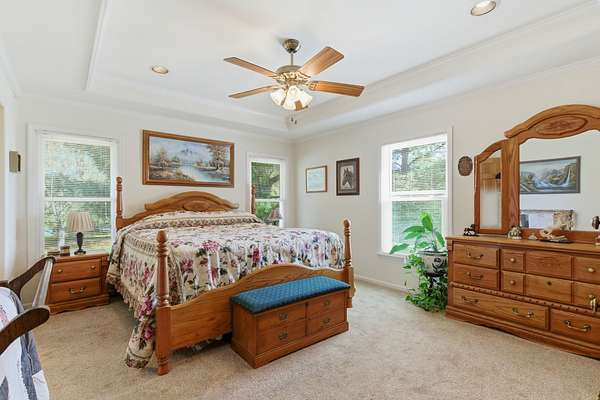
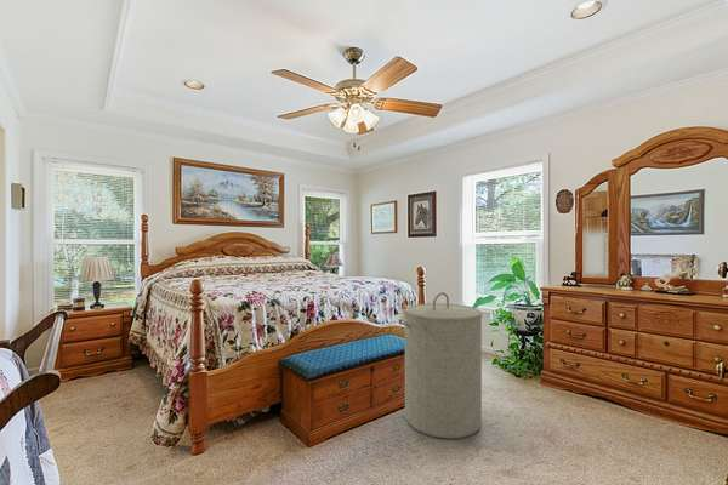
+ laundry hamper (442, 355)
